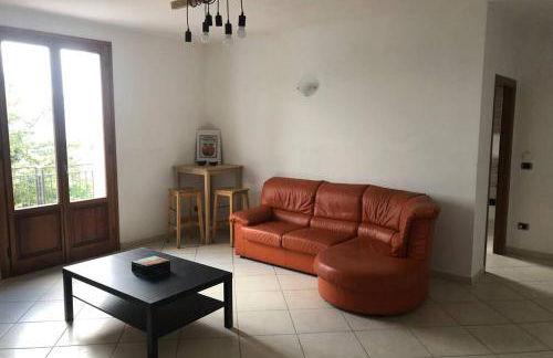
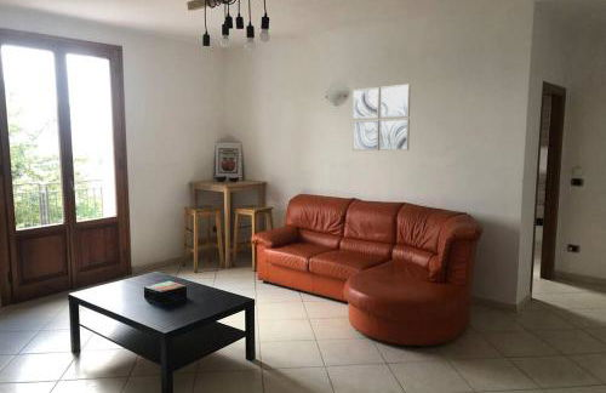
+ wall art (378, 118)
